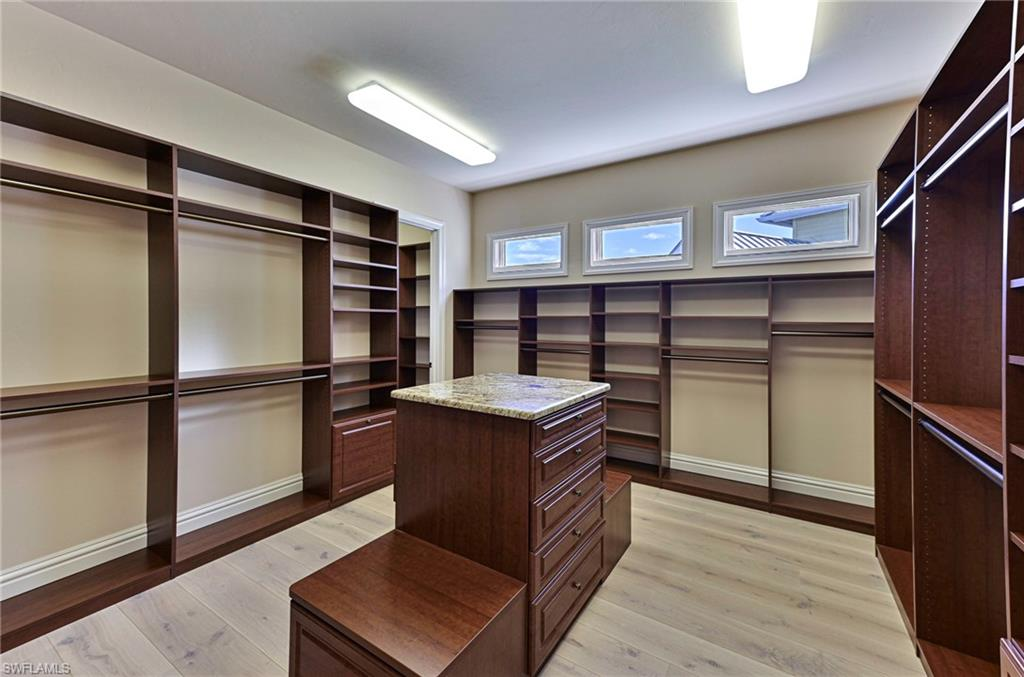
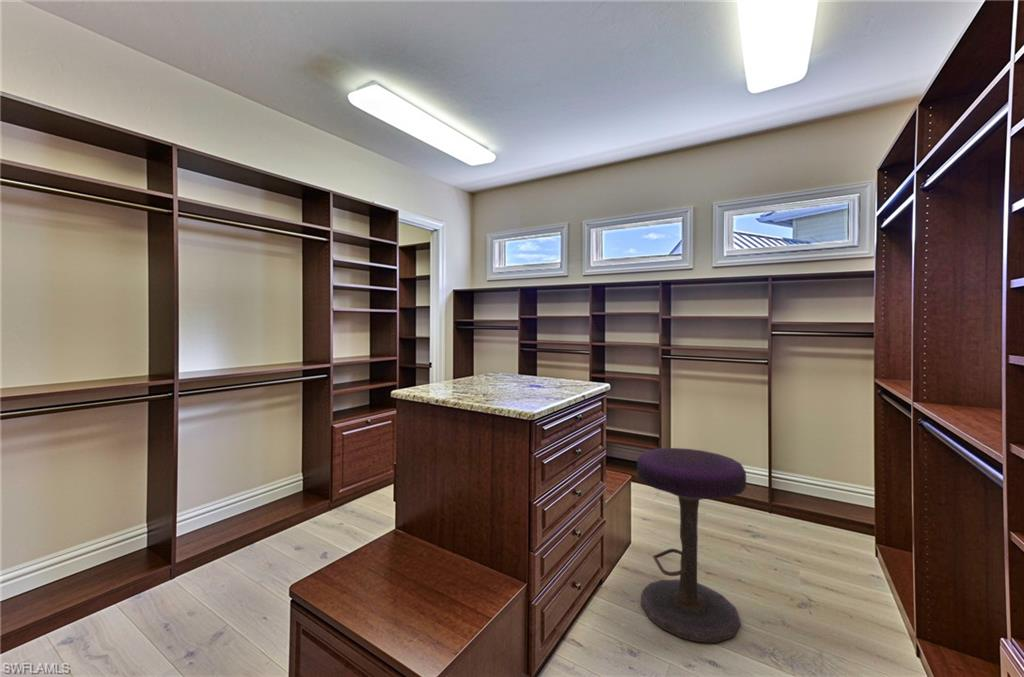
+ stool (688, 531)
